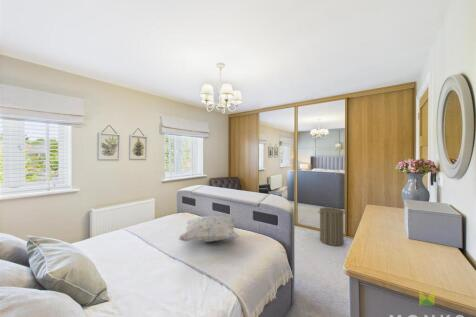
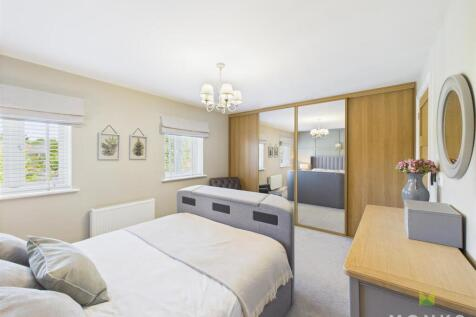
- decorative pillow (210, 228)
- laundry hamper (331, 223)
